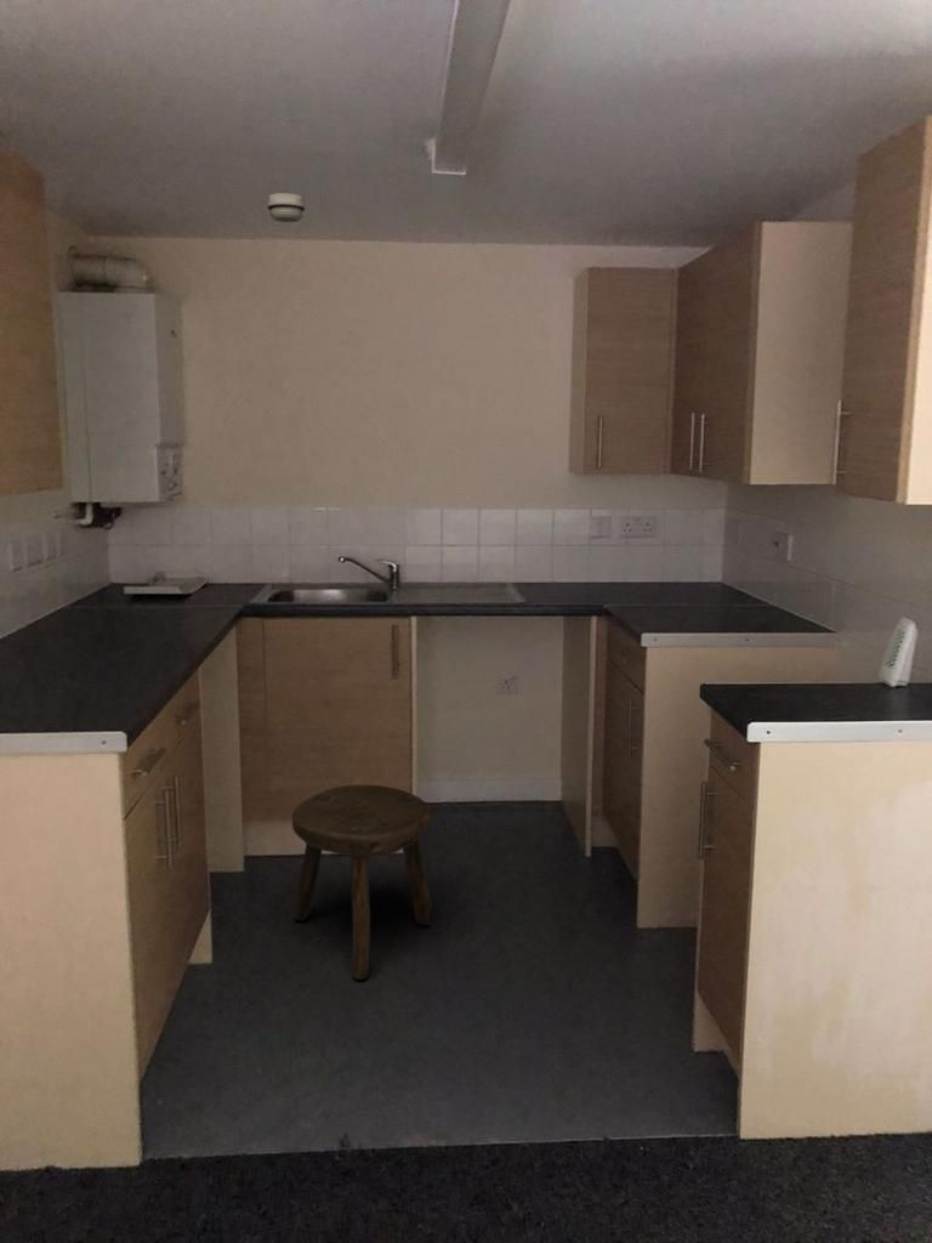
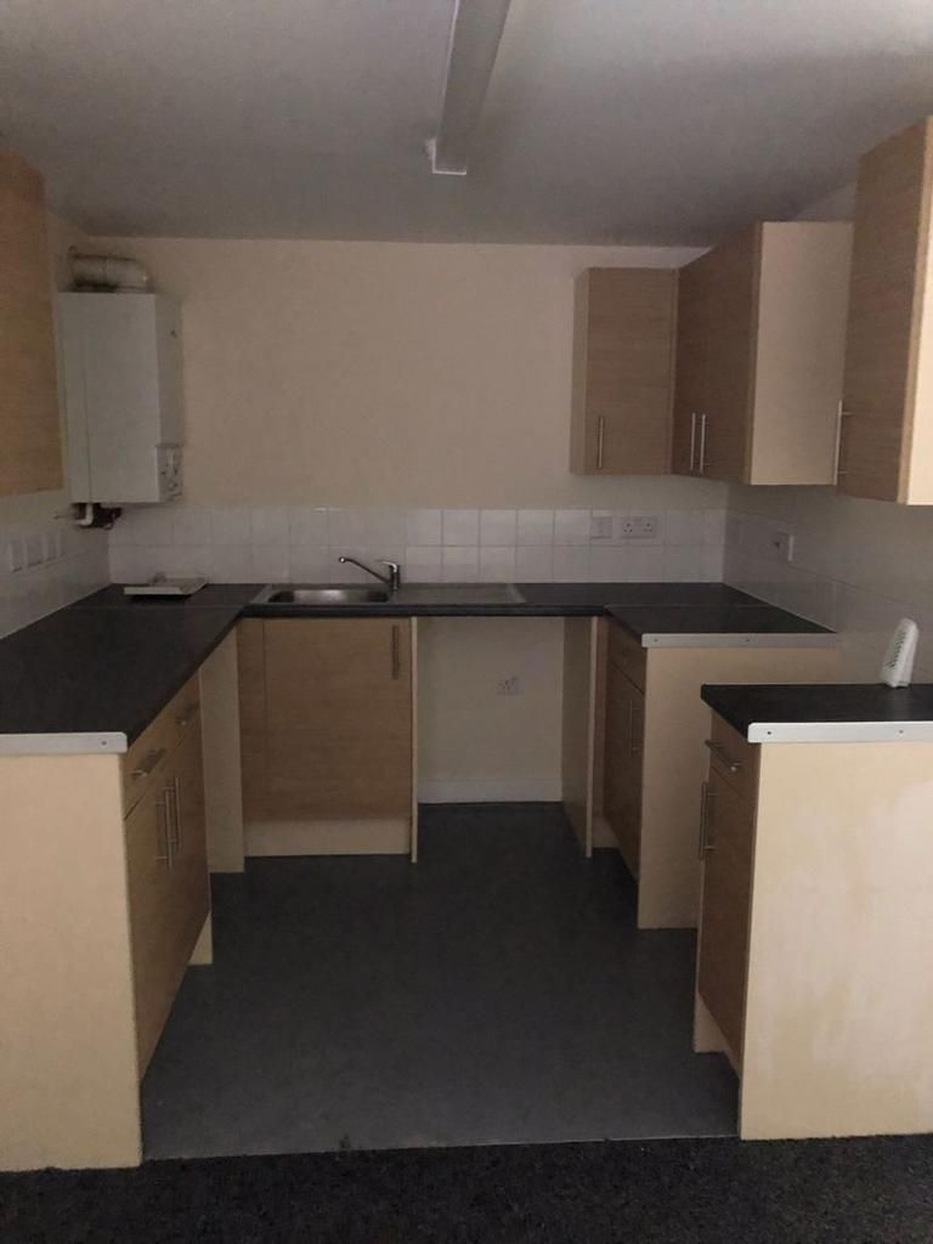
- stool (354, 870)
- smoke detector (285, 208)
